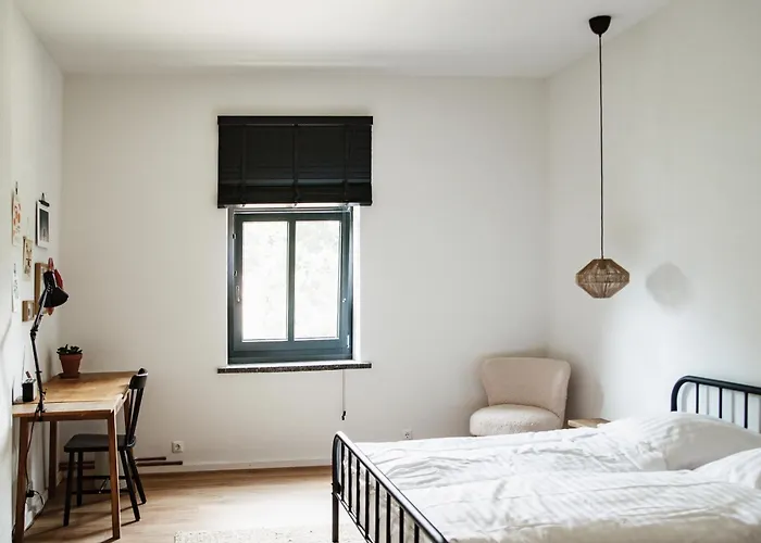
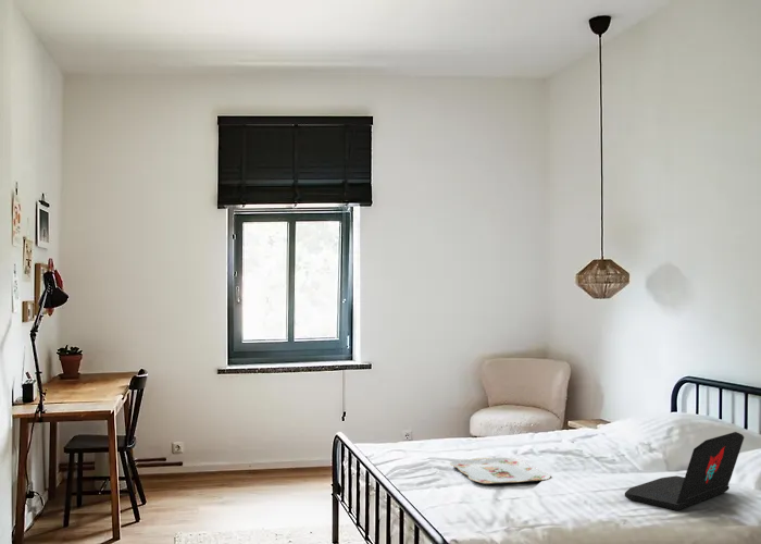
+ laptop (688, 465)
+ serving tray (498, 470)
